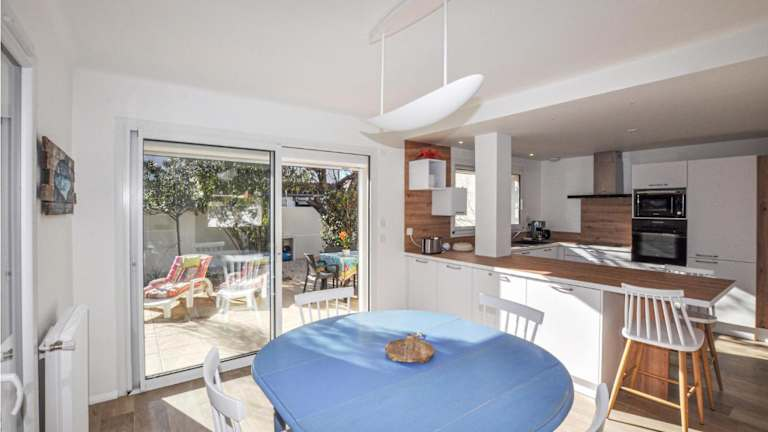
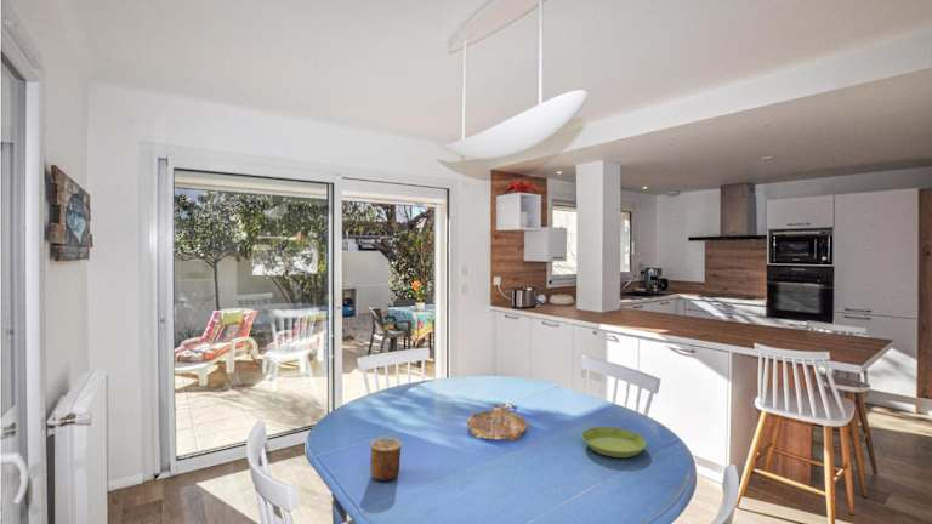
+ saucer (613, 443)
+ cup (386, 458)
